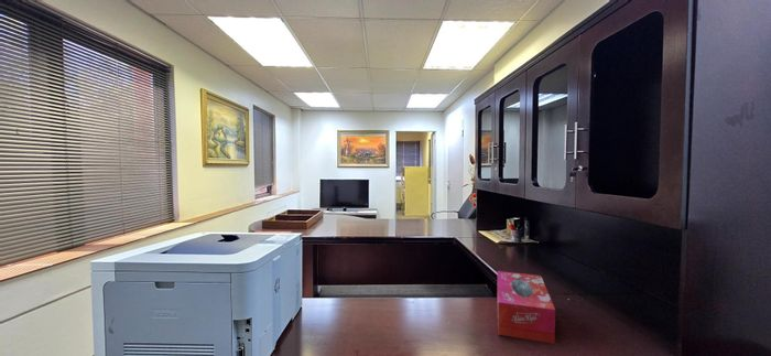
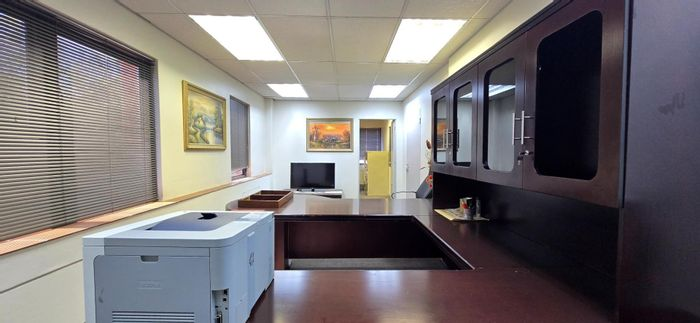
- tissue box (521, 302)
